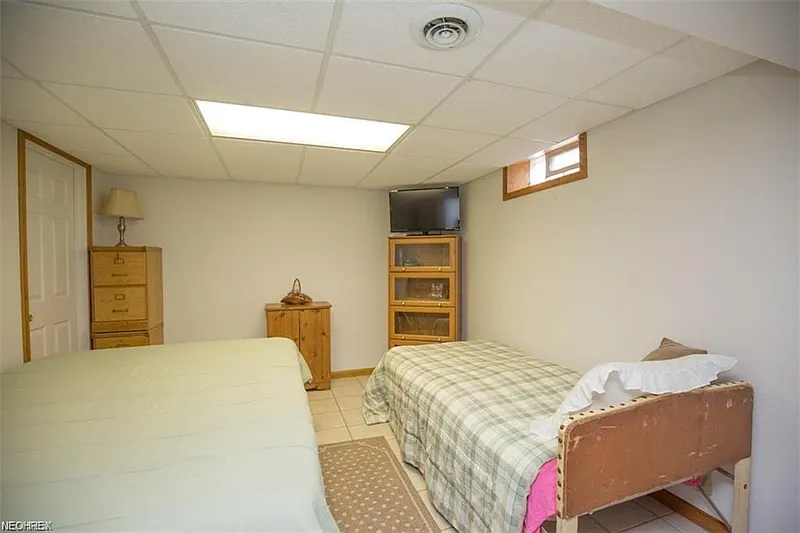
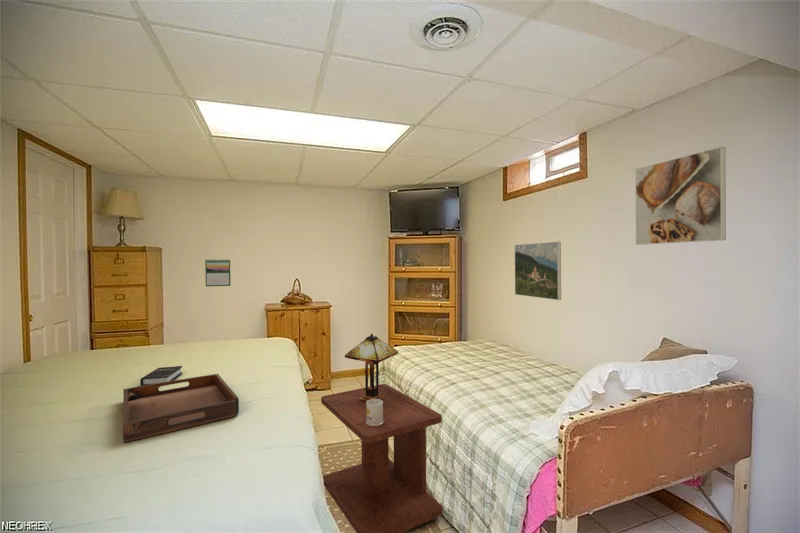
+ mug (373, 410)
+ table lamp (372, 365)
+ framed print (675, 200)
+ serving tray (179, 401)
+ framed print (536, 270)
+ hardback book (162, 375)
+ side table (377, 452)
+ calendar (218, 272)
